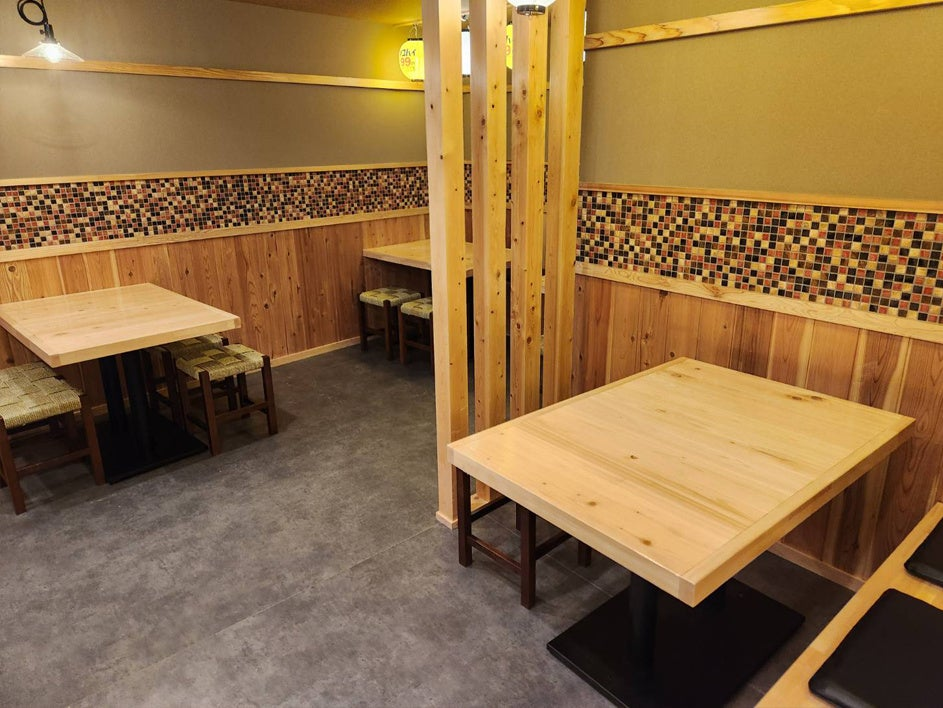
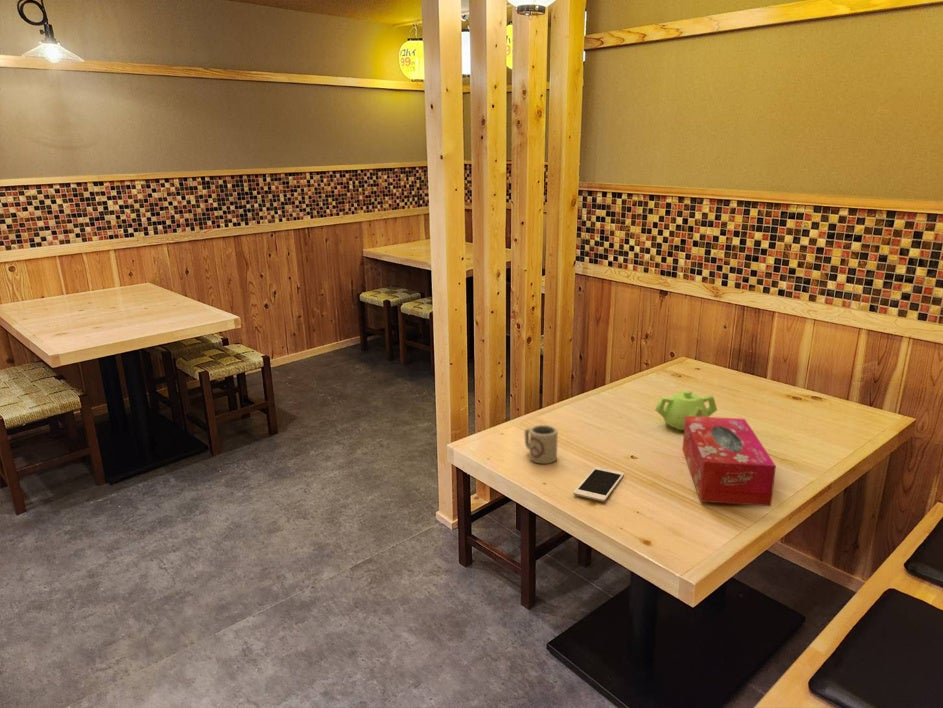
+ cup (539, 442)
+ cell phone (599, 483)
+ teapot (687, 410)
+ tissue box (724, 457)
